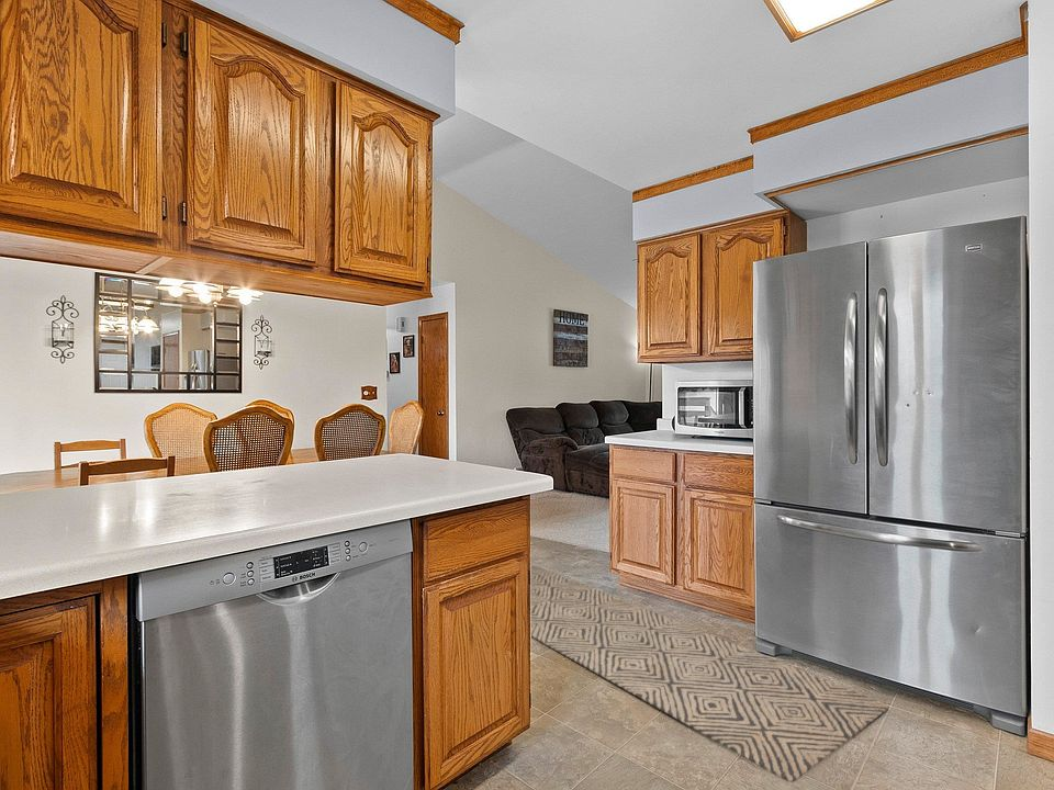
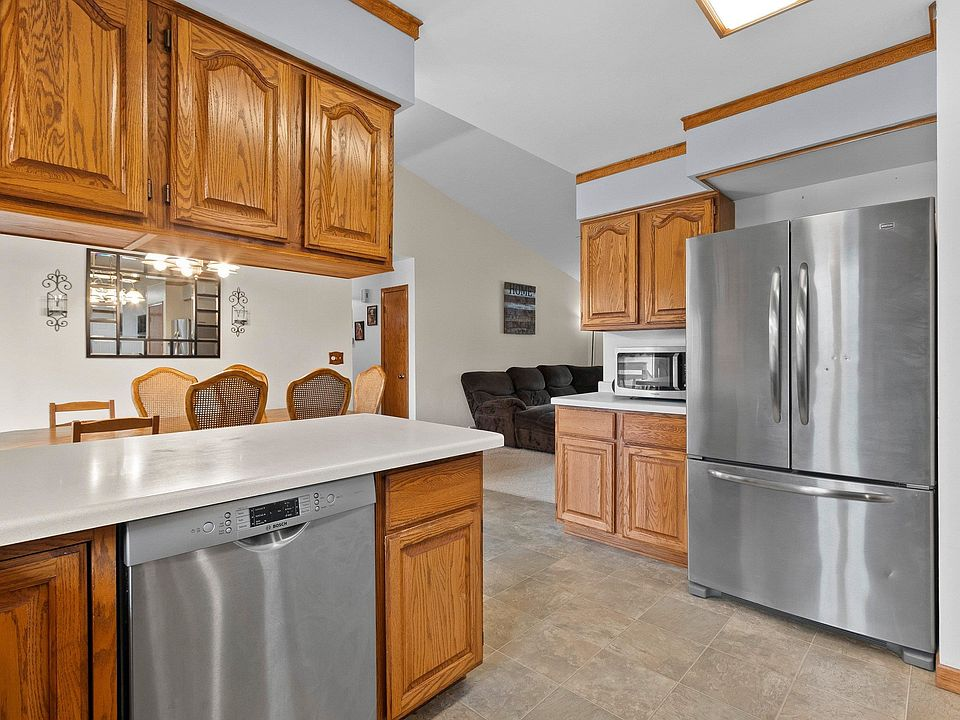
- rug (602, 627)
